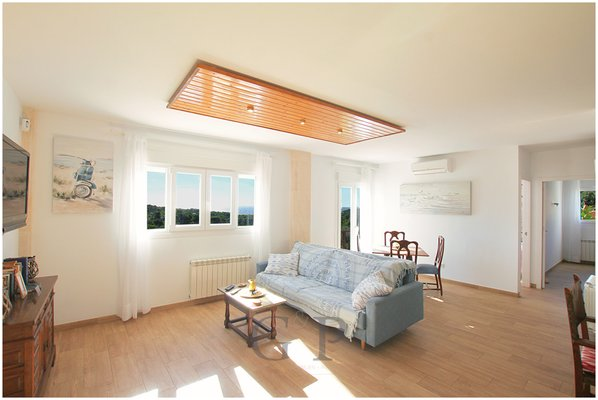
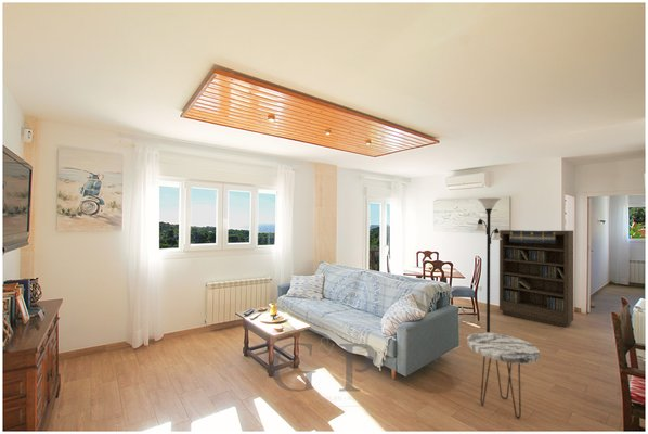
+ floor lamp (488, 269)
+ bookcase (534, 273)
+ side table (498, 375)
